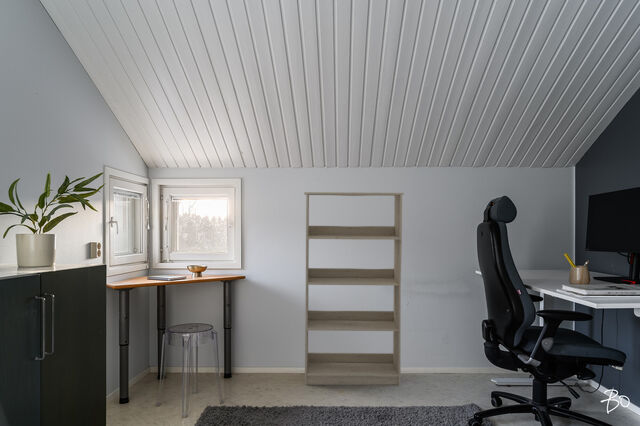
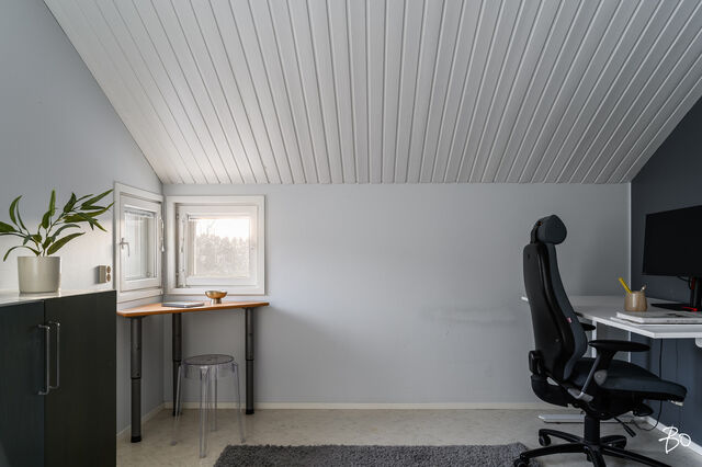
- bookcase (352, 284)
